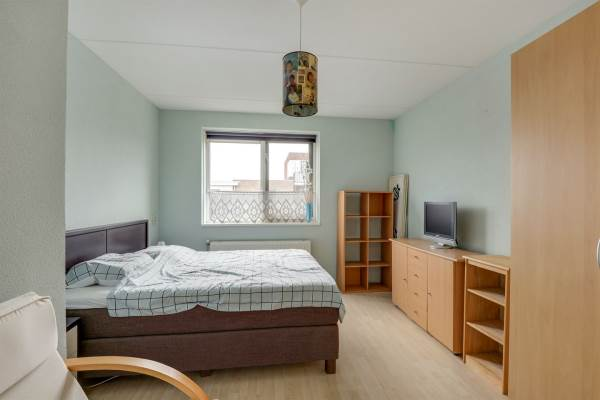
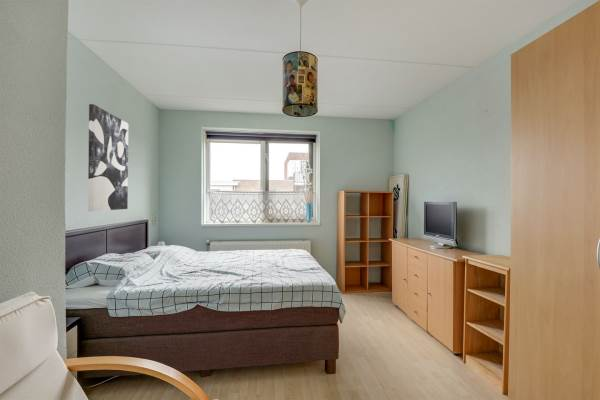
+ wall art (110, 162)
